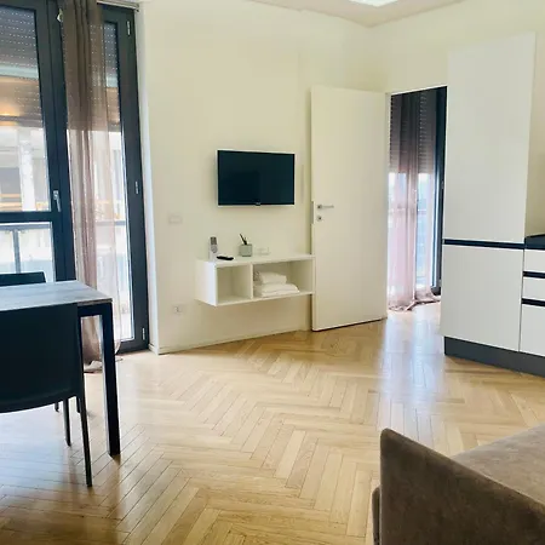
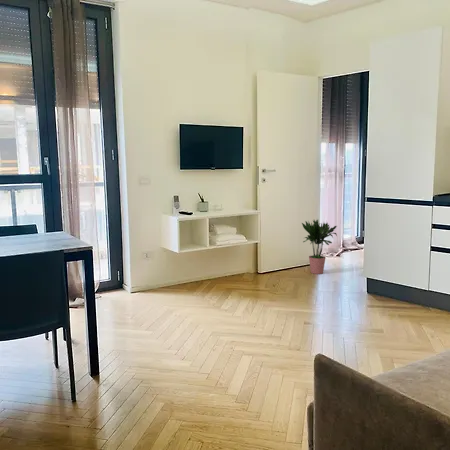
+ potted plant (322, 245)
